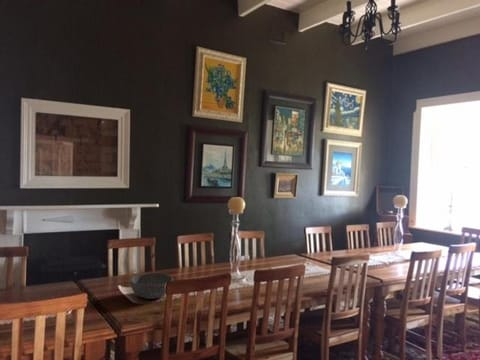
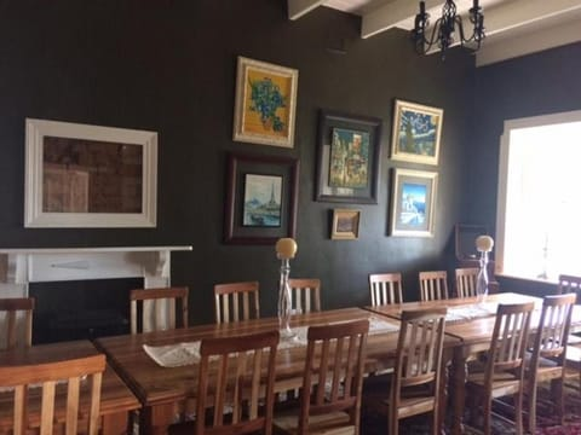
- bowl (151, 286)
